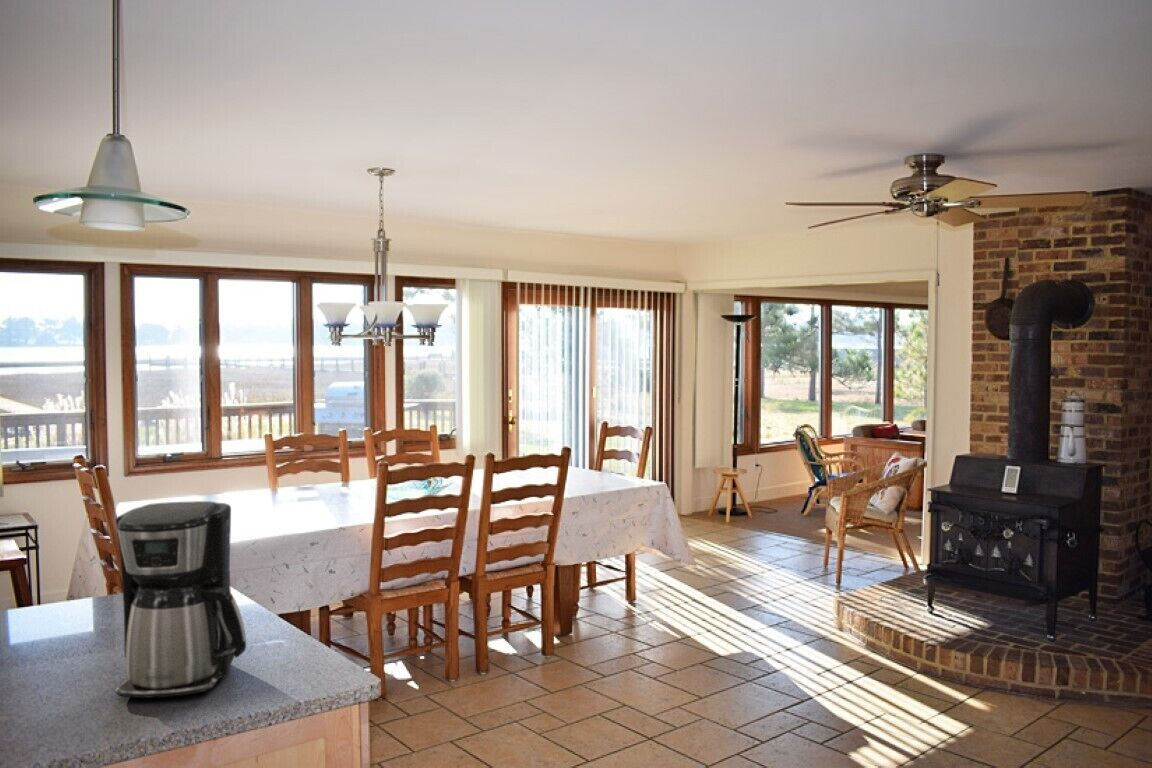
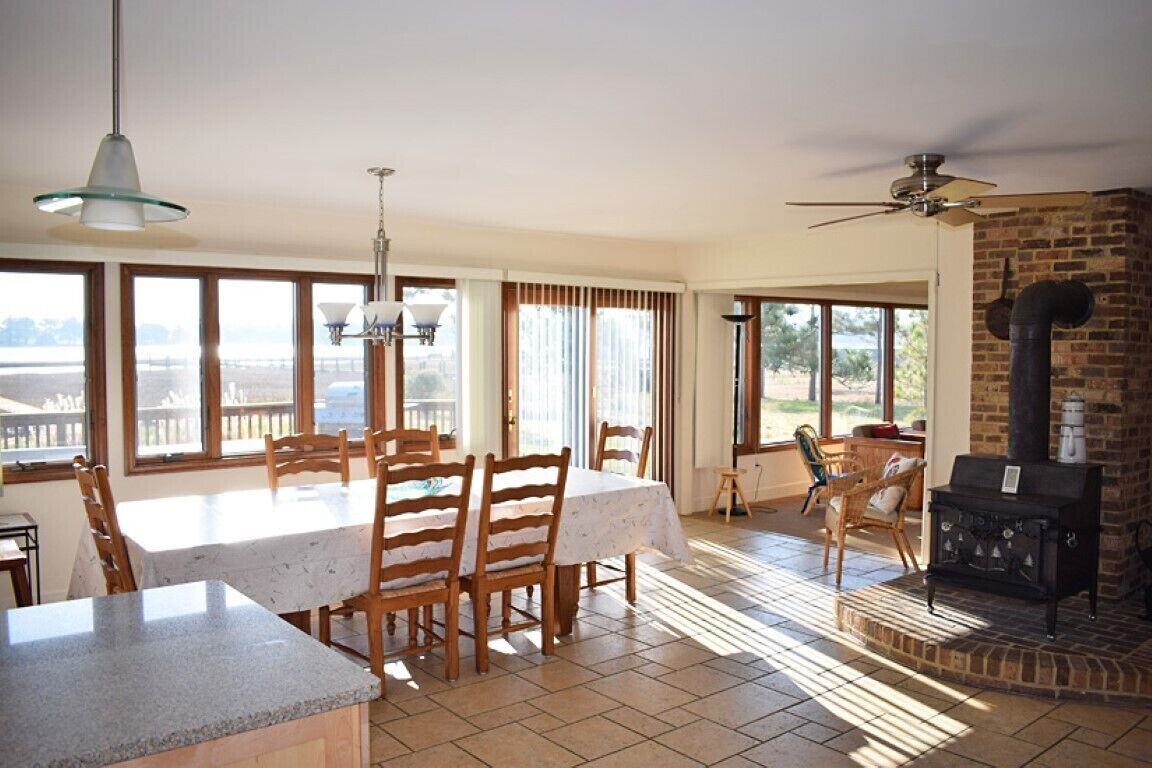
- coffee maker (194, 588)
